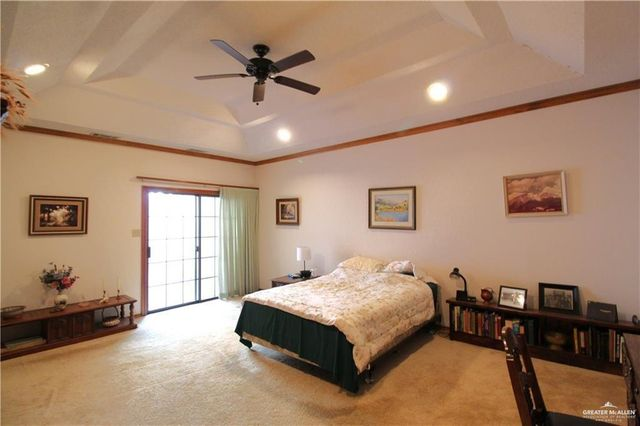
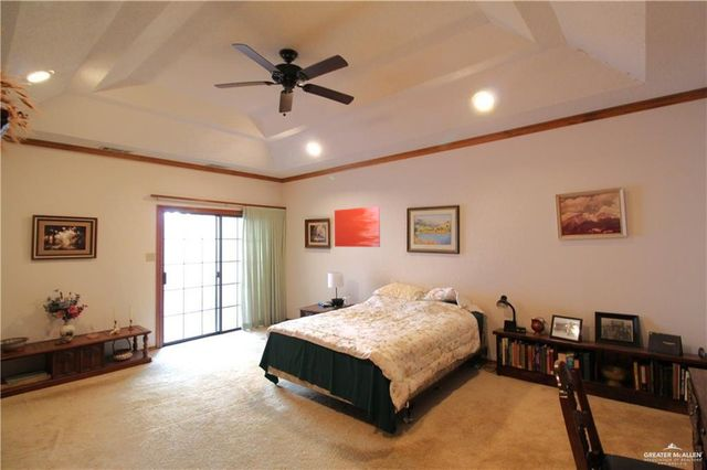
+ wall art (356, 227)
